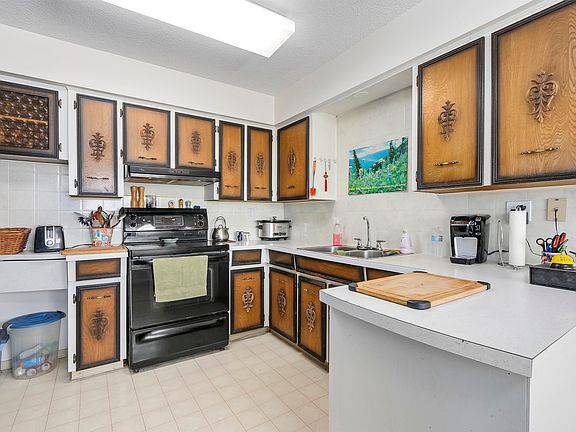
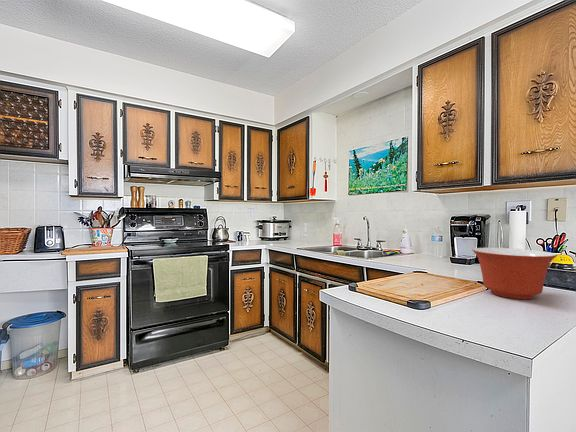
+ mixing bowl (511, 272)
